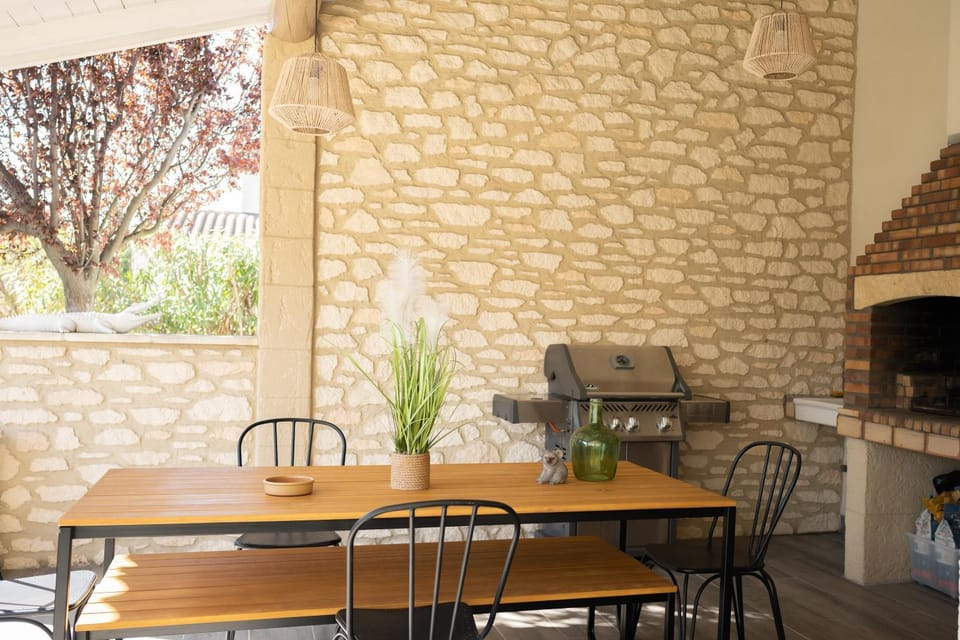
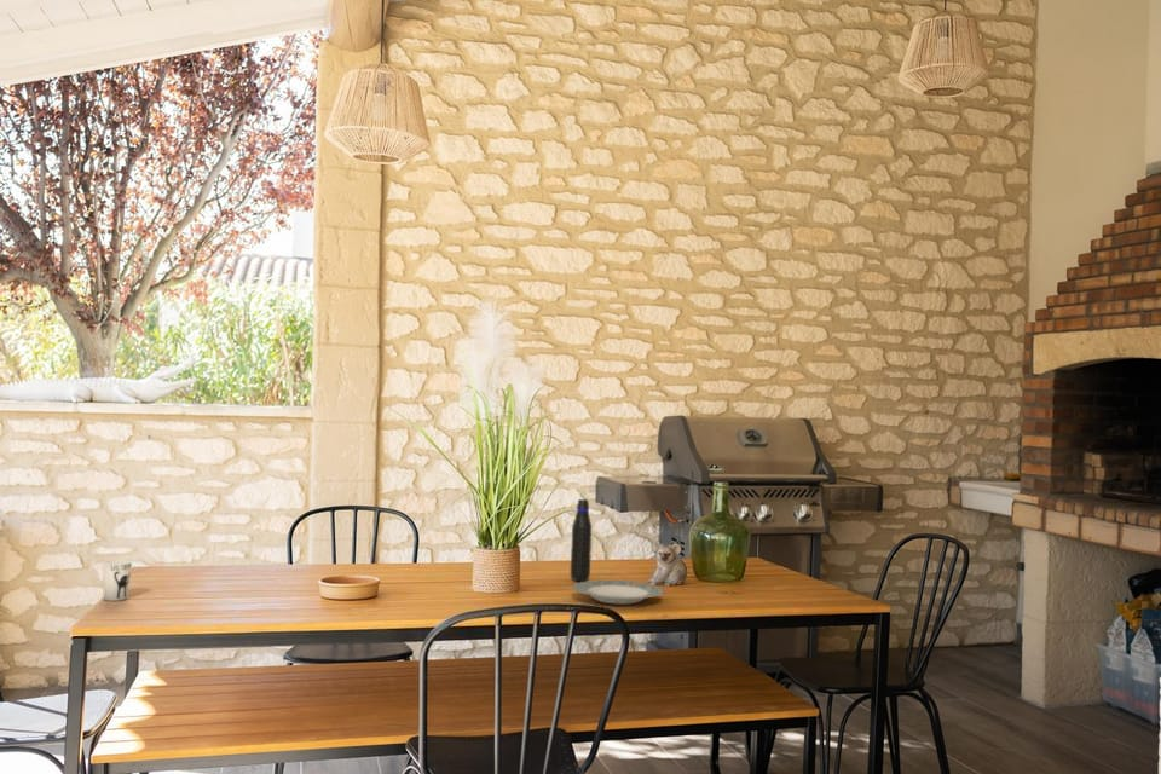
+ water bottle (580, 539)
+ plate (617, 594)
+ cup (116, 579)
